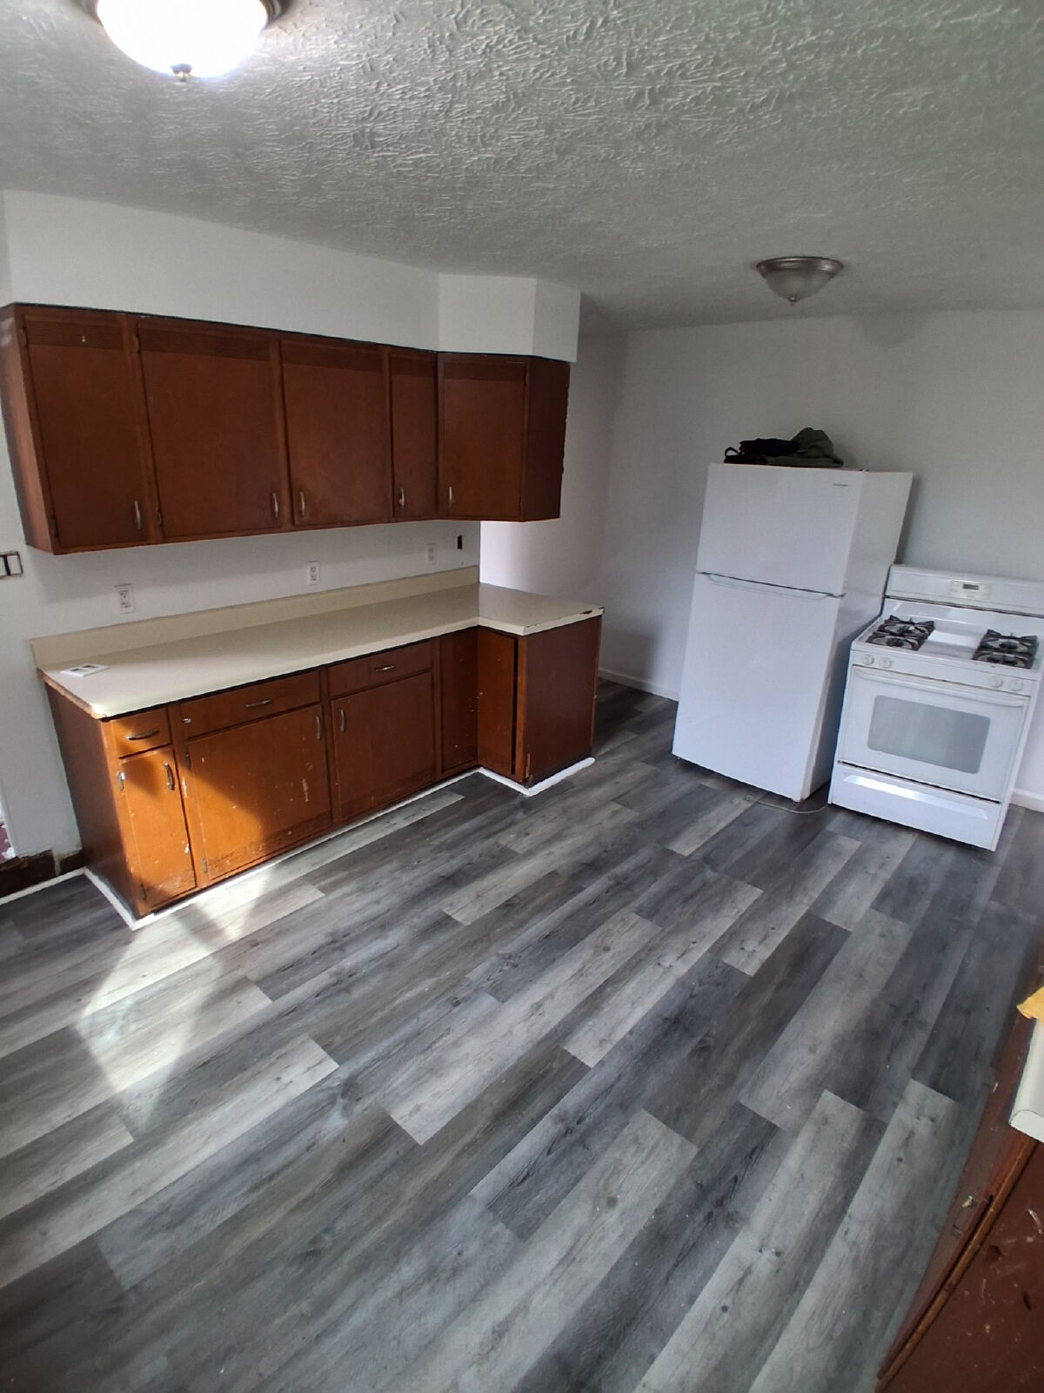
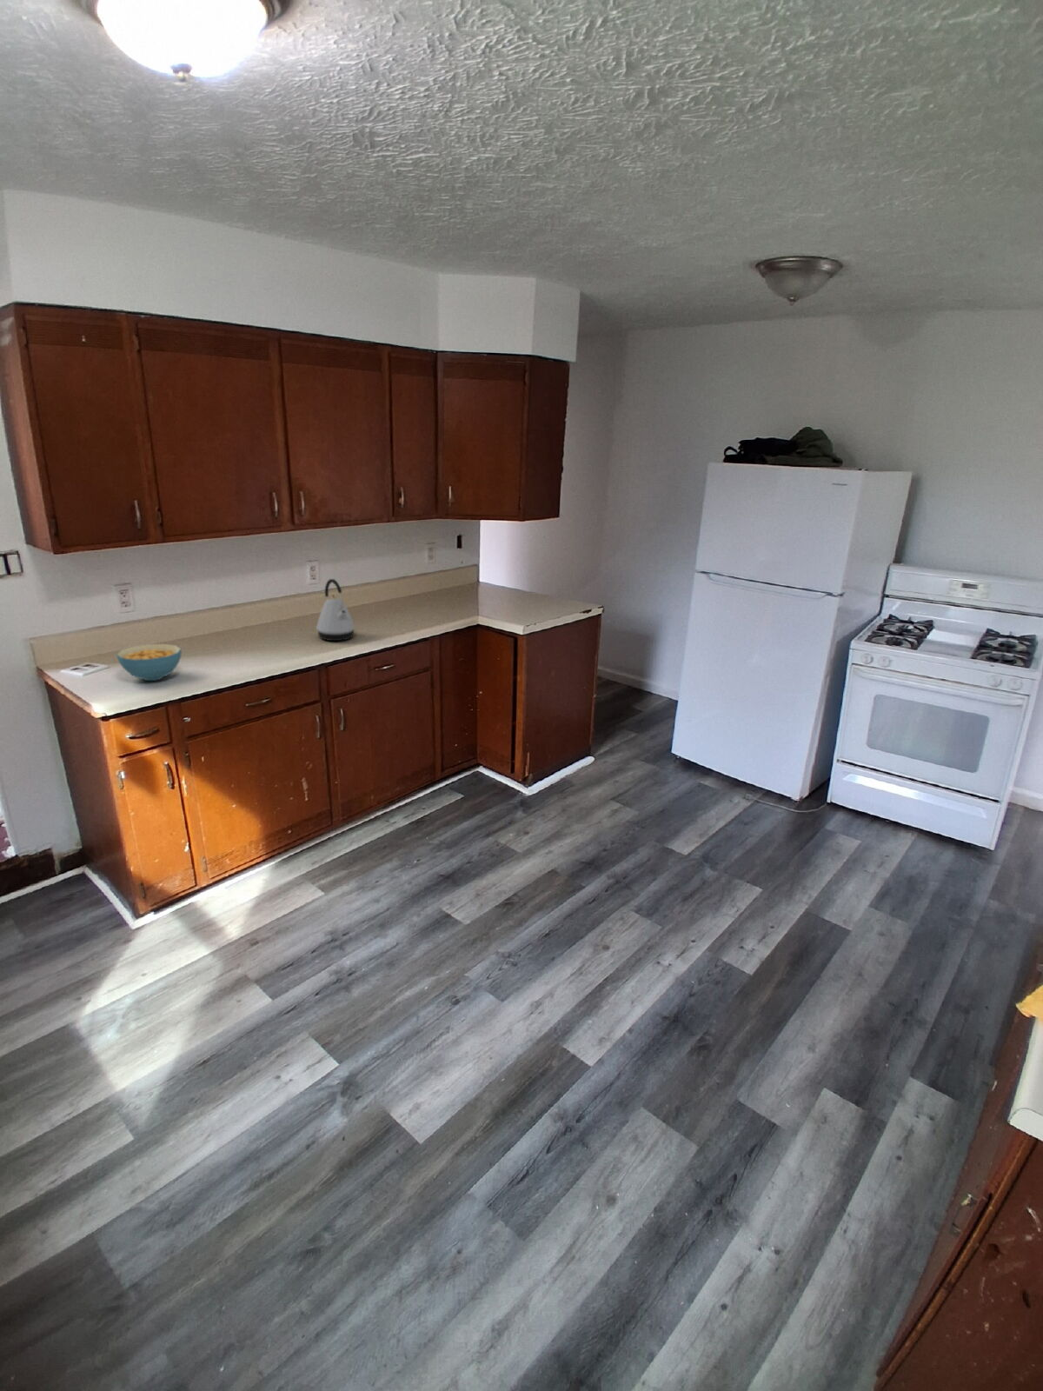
+ cereal bowl (151, 664)
+ kettle (334, 609)
